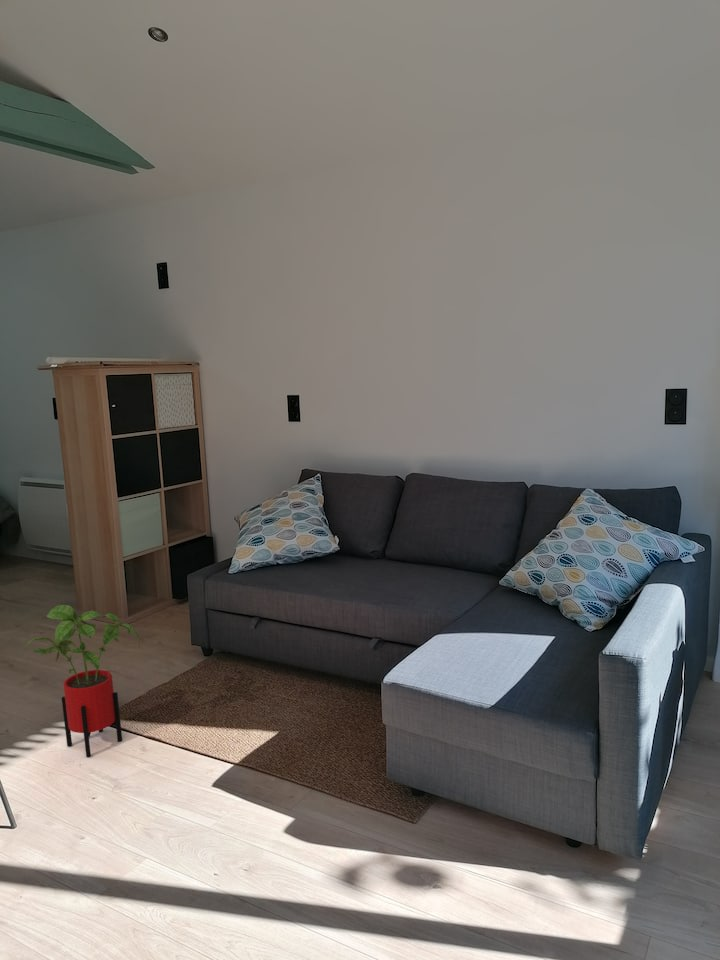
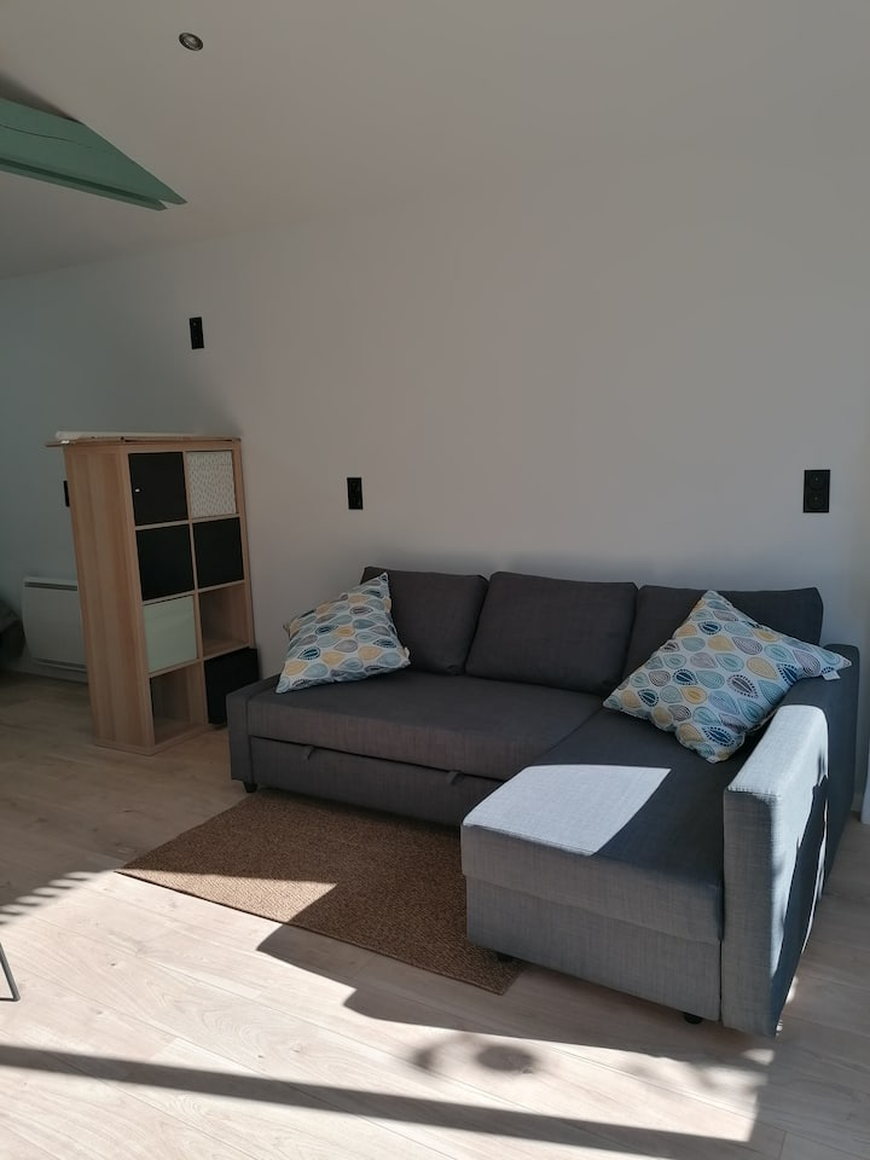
- house plant (82, 673)
